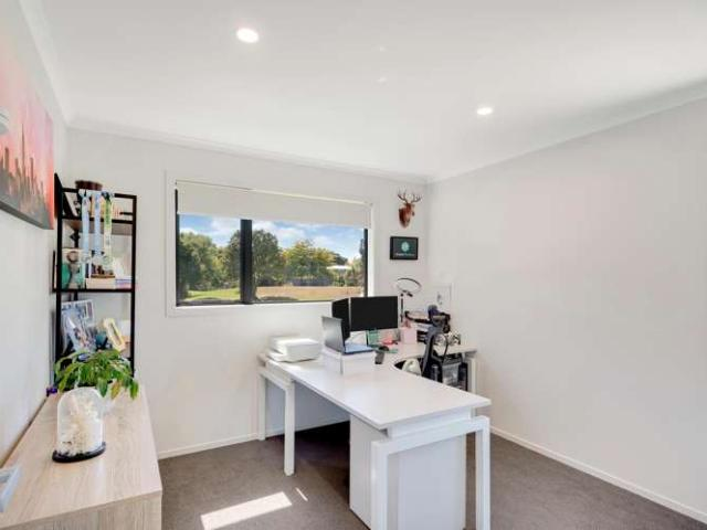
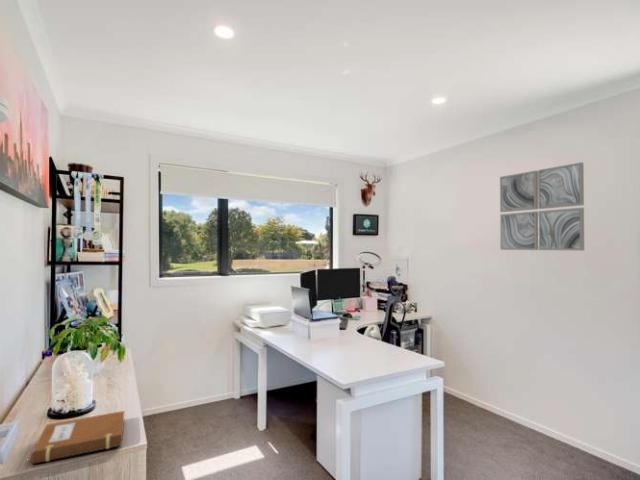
+ wall art (538, 211)
+ notebook (80, 435)
